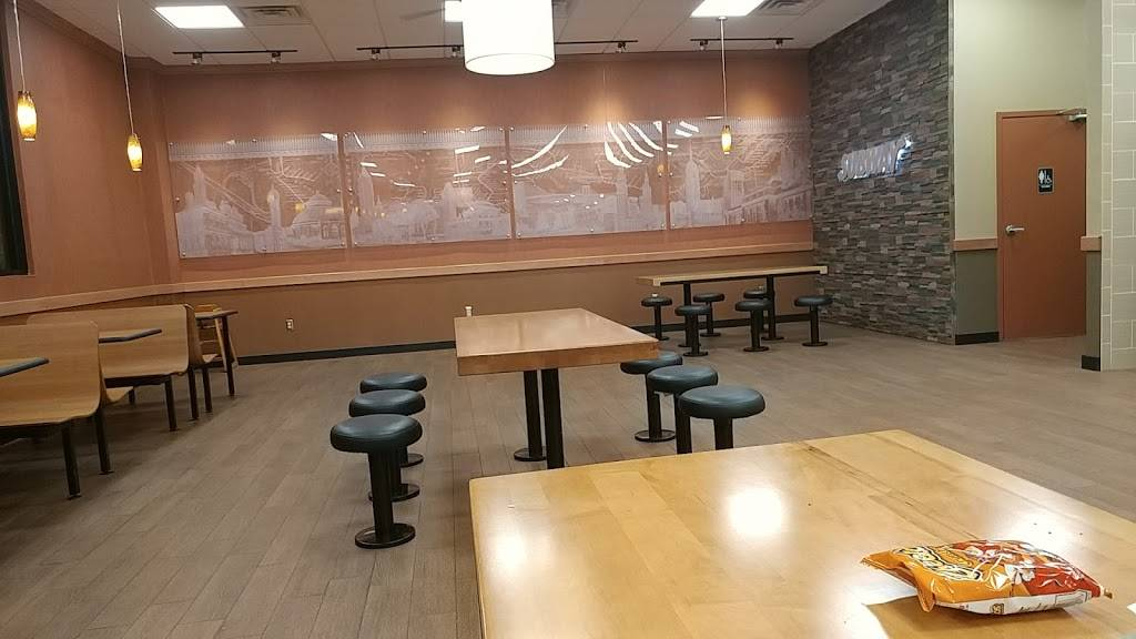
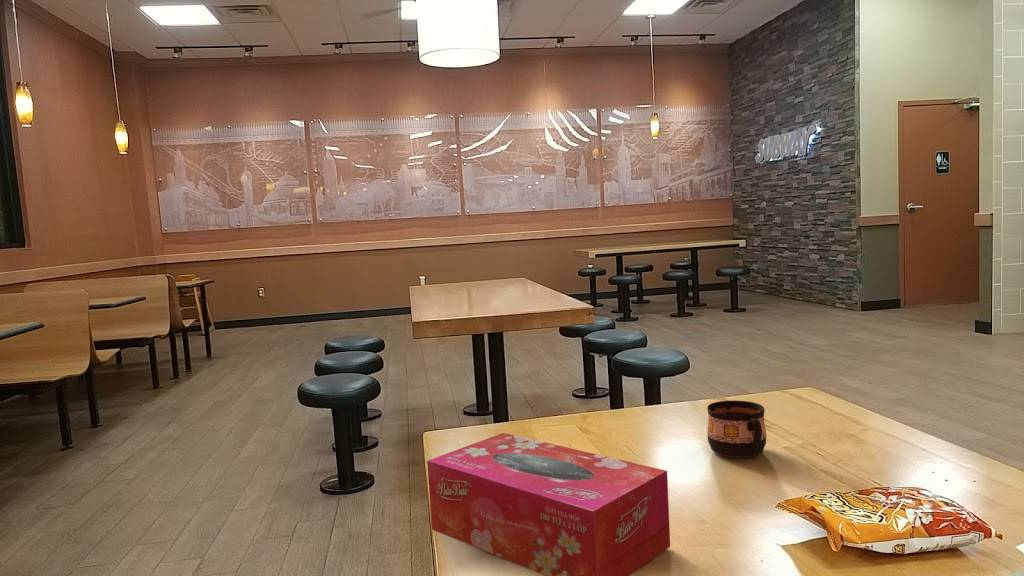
+ tissue box (543, 501)
+ cup (735, 430)
